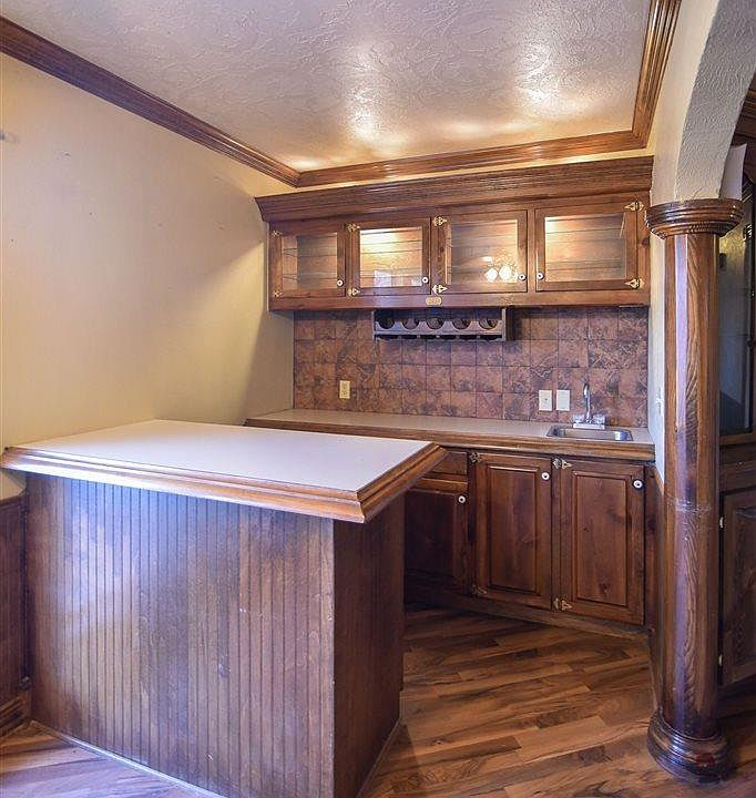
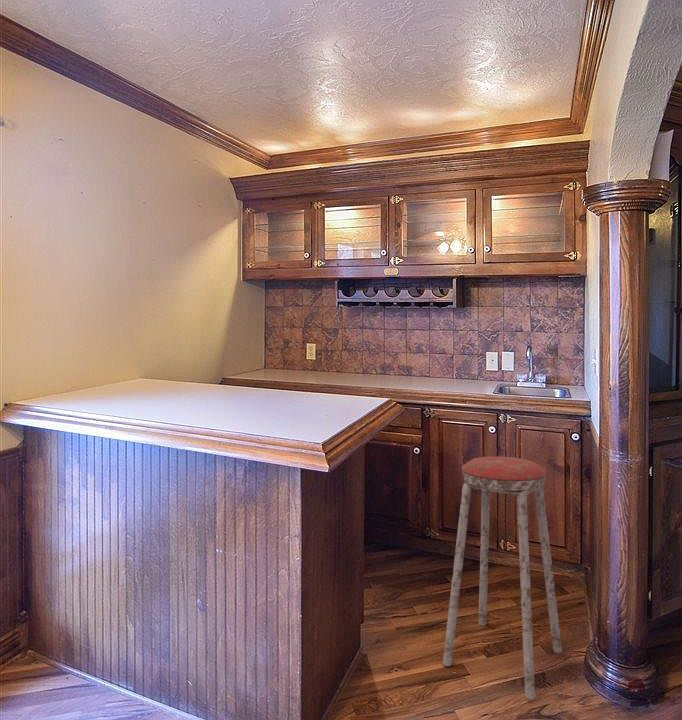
+ music stool (487, 559)
